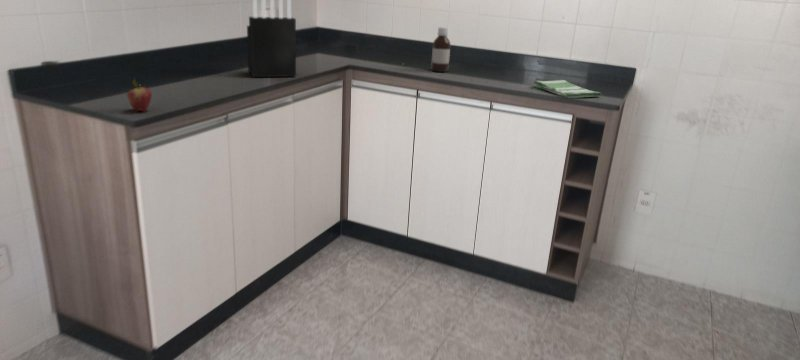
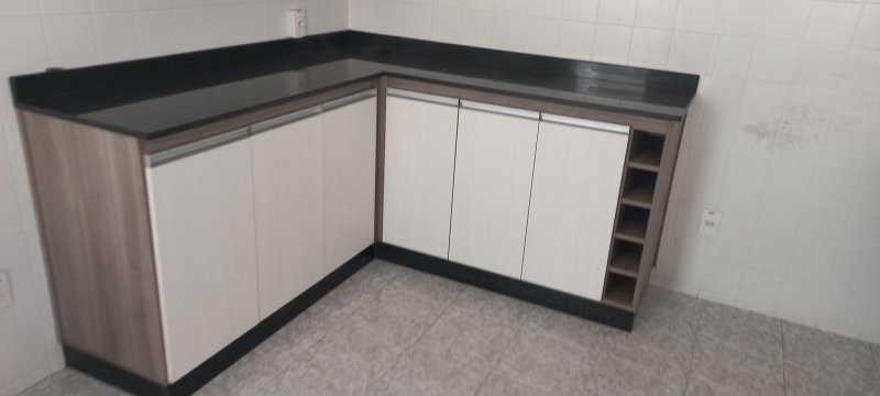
- dish towel (566, 88)
- knife block (270, 31)
- bottle (441, 49)
- fruit (138, 94)
